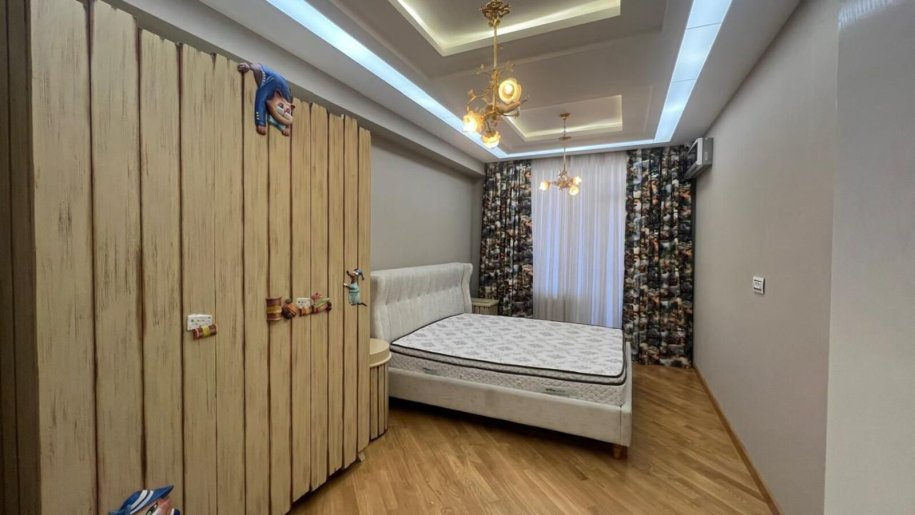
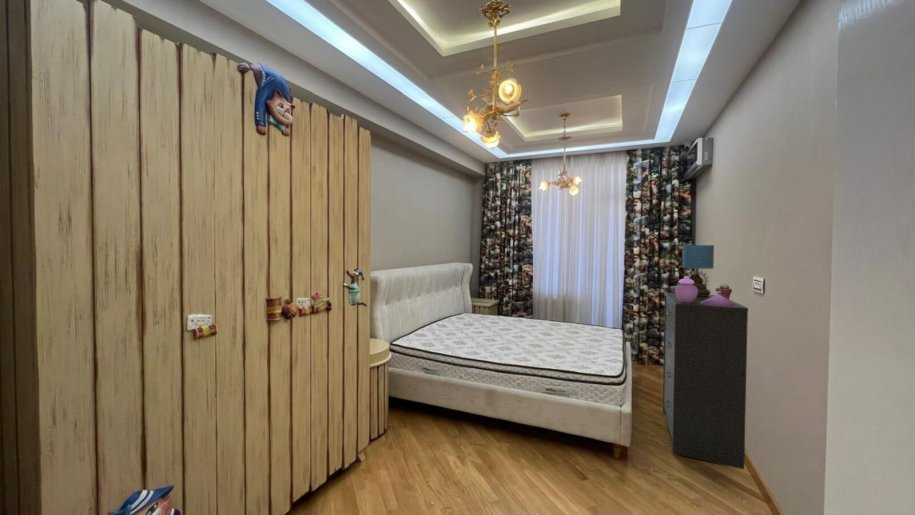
+ decorative vase (697, 290)
+ potted succulent (723, 291)
+ dresser (697, 367)
+ table lamp (697, 270)
